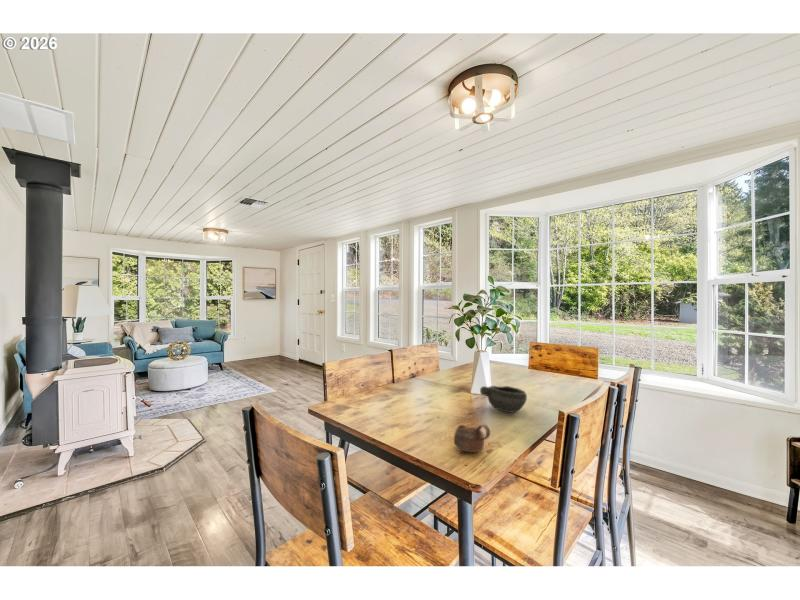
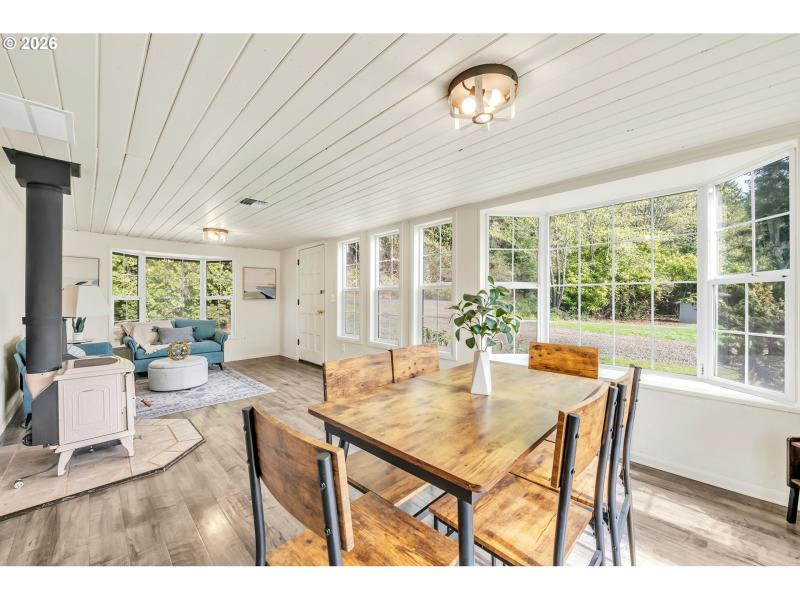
- bowl (503, 398)
- cup (470, 435)
